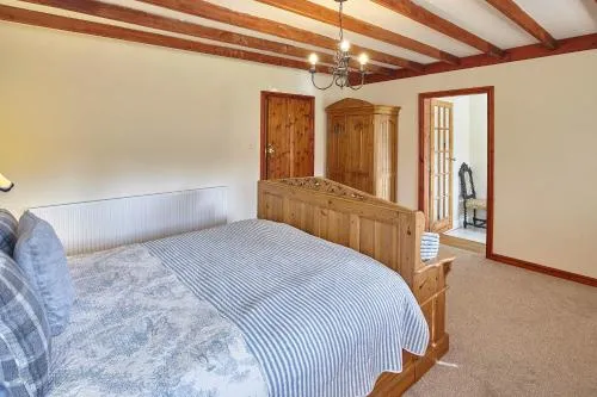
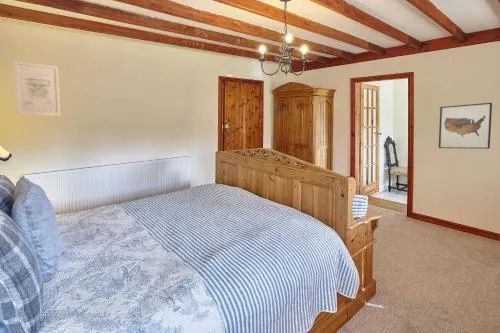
+ wall art (38, 89)
+ wall art (463, 126)
